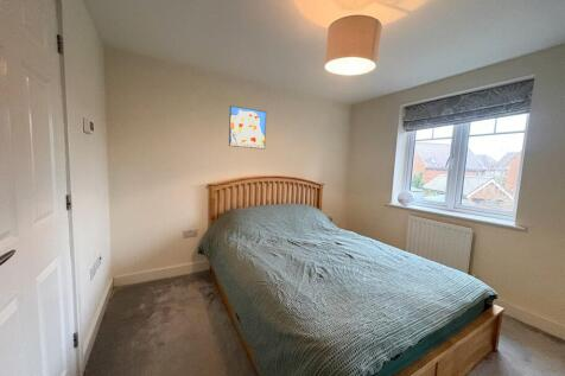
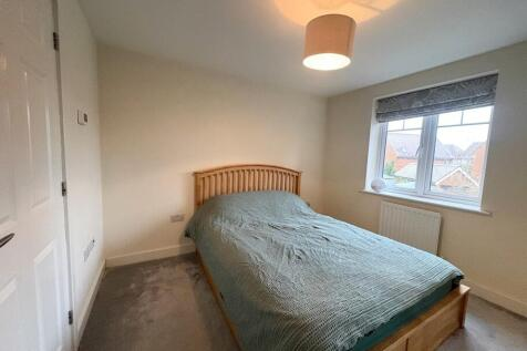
- wall art (248, 128)
